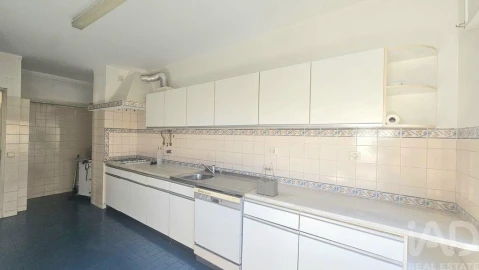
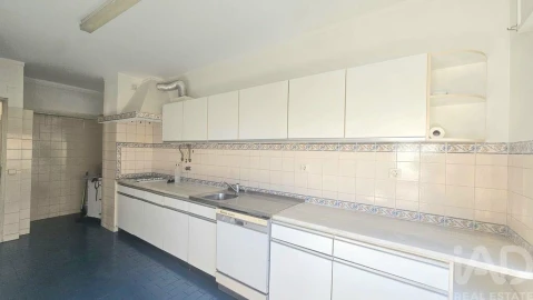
- utensil holder (267, 179)
